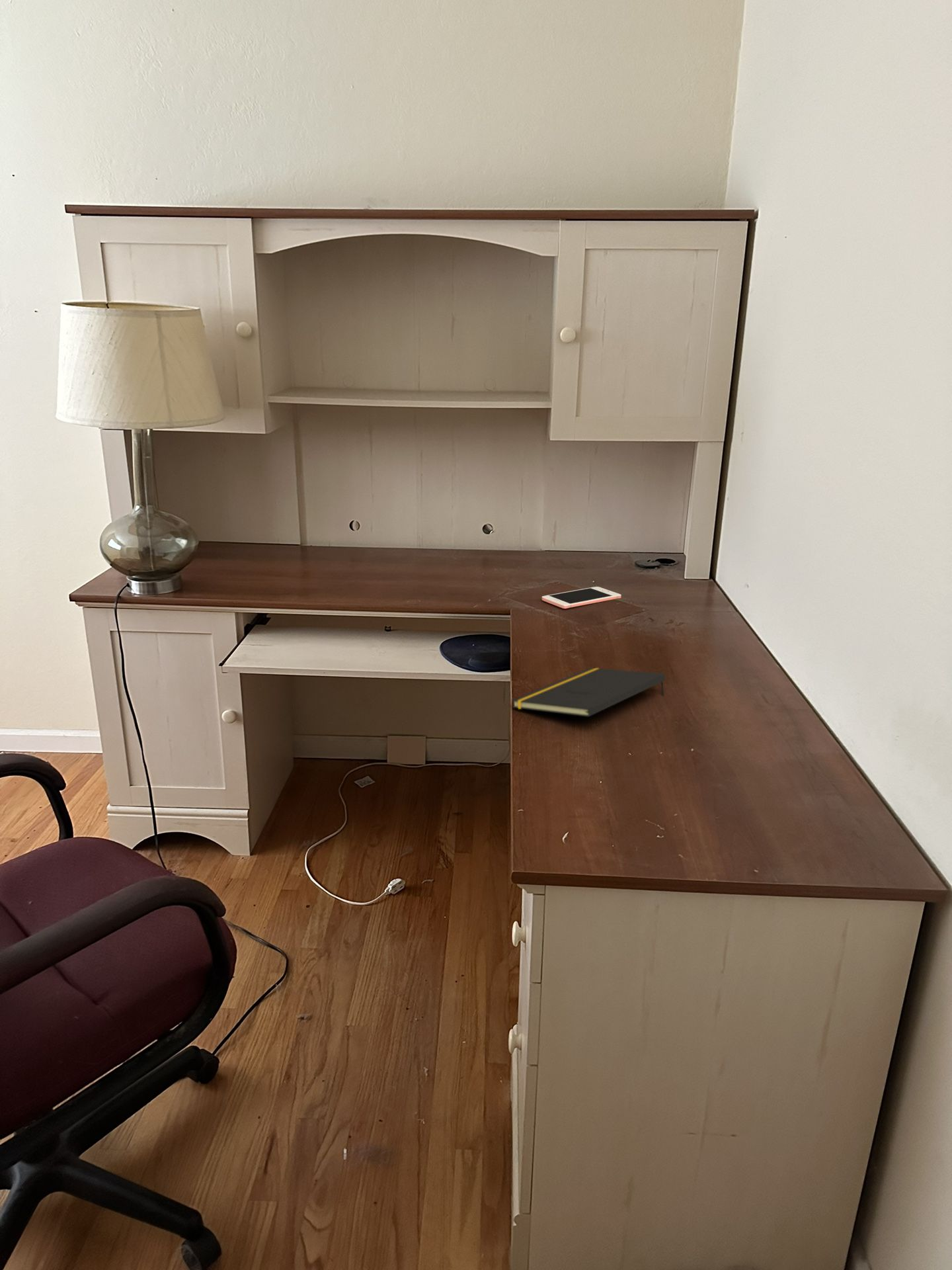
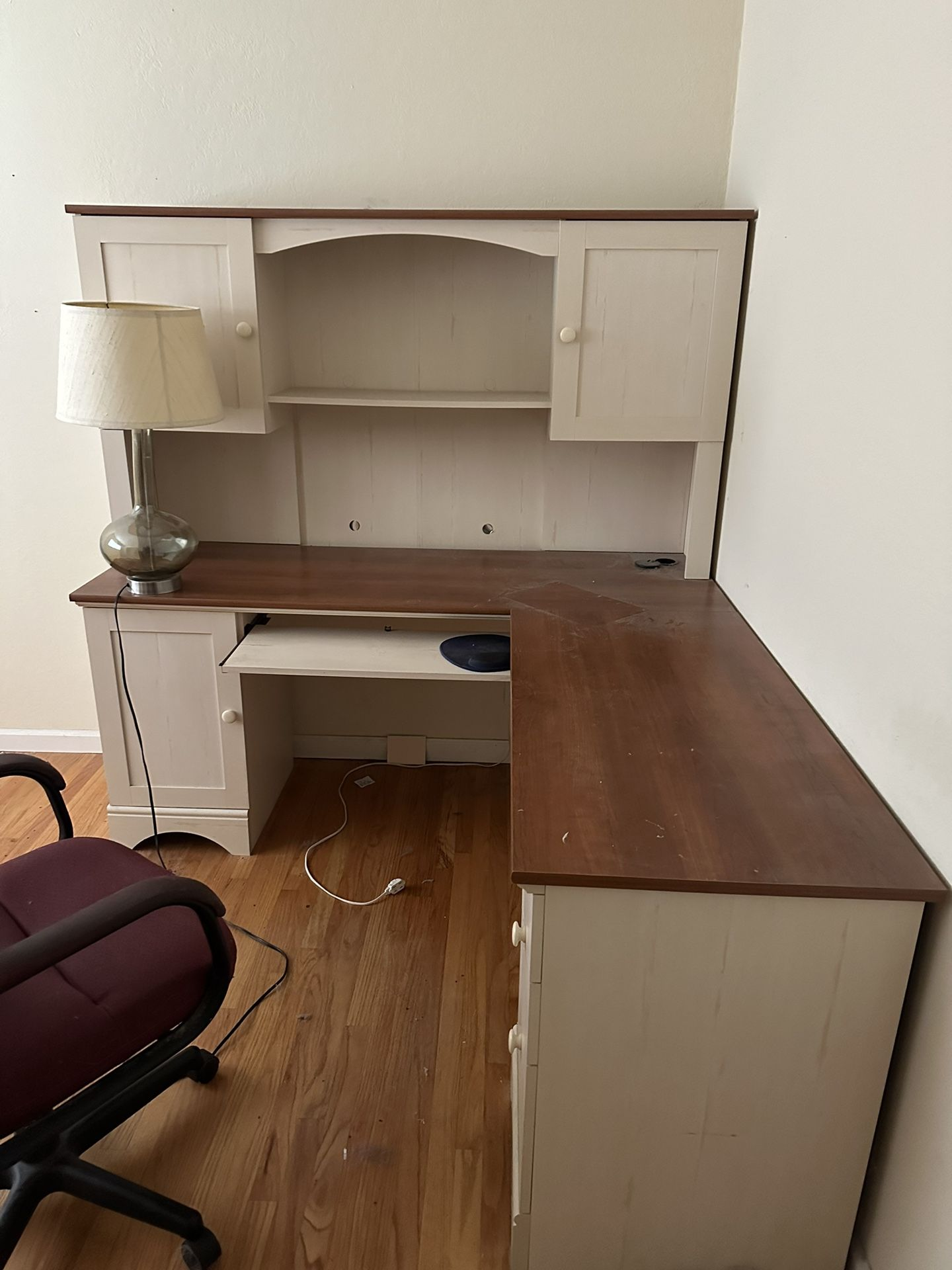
- notepad (589, 690)
- cell phone (581, 597)
